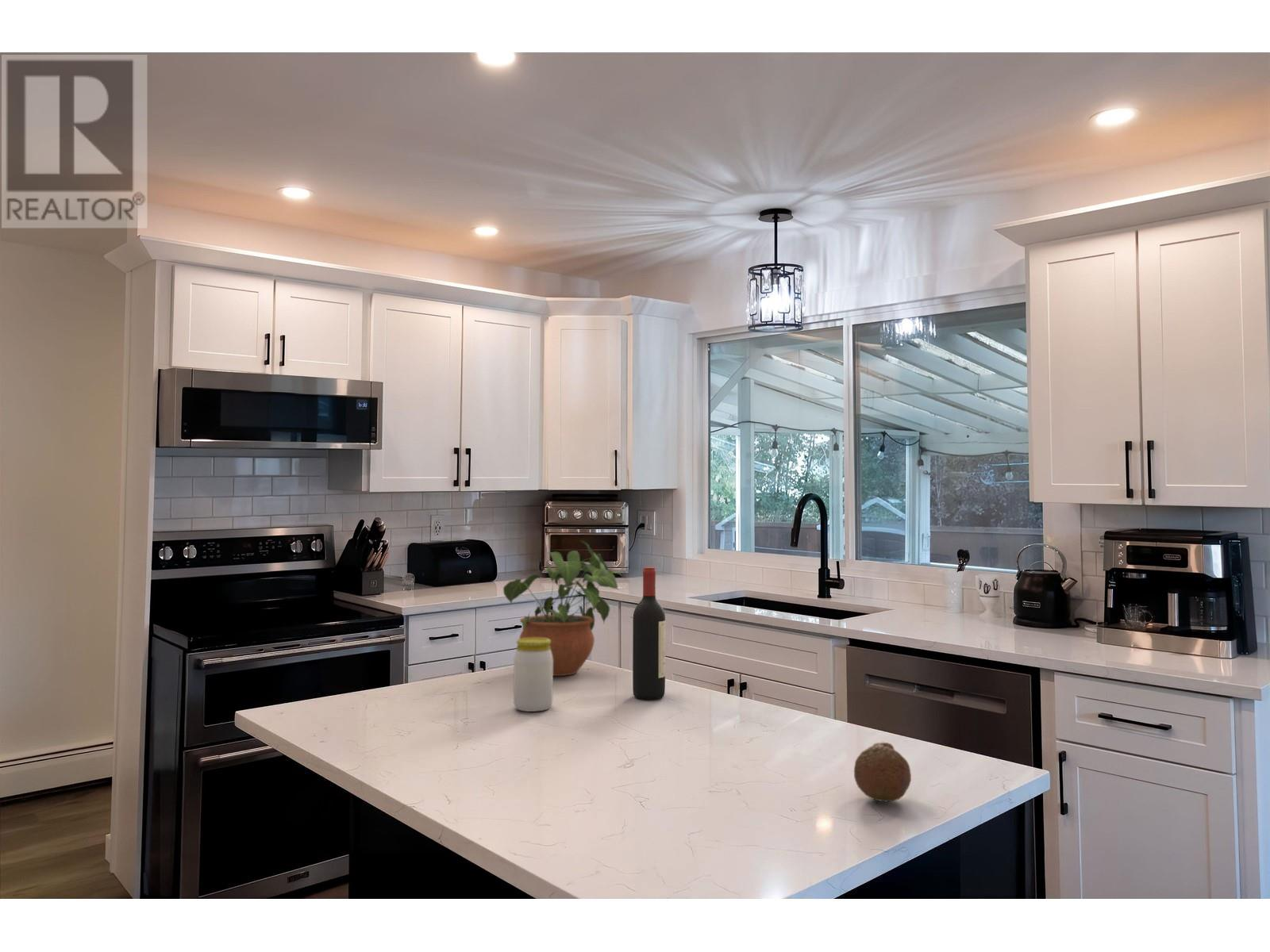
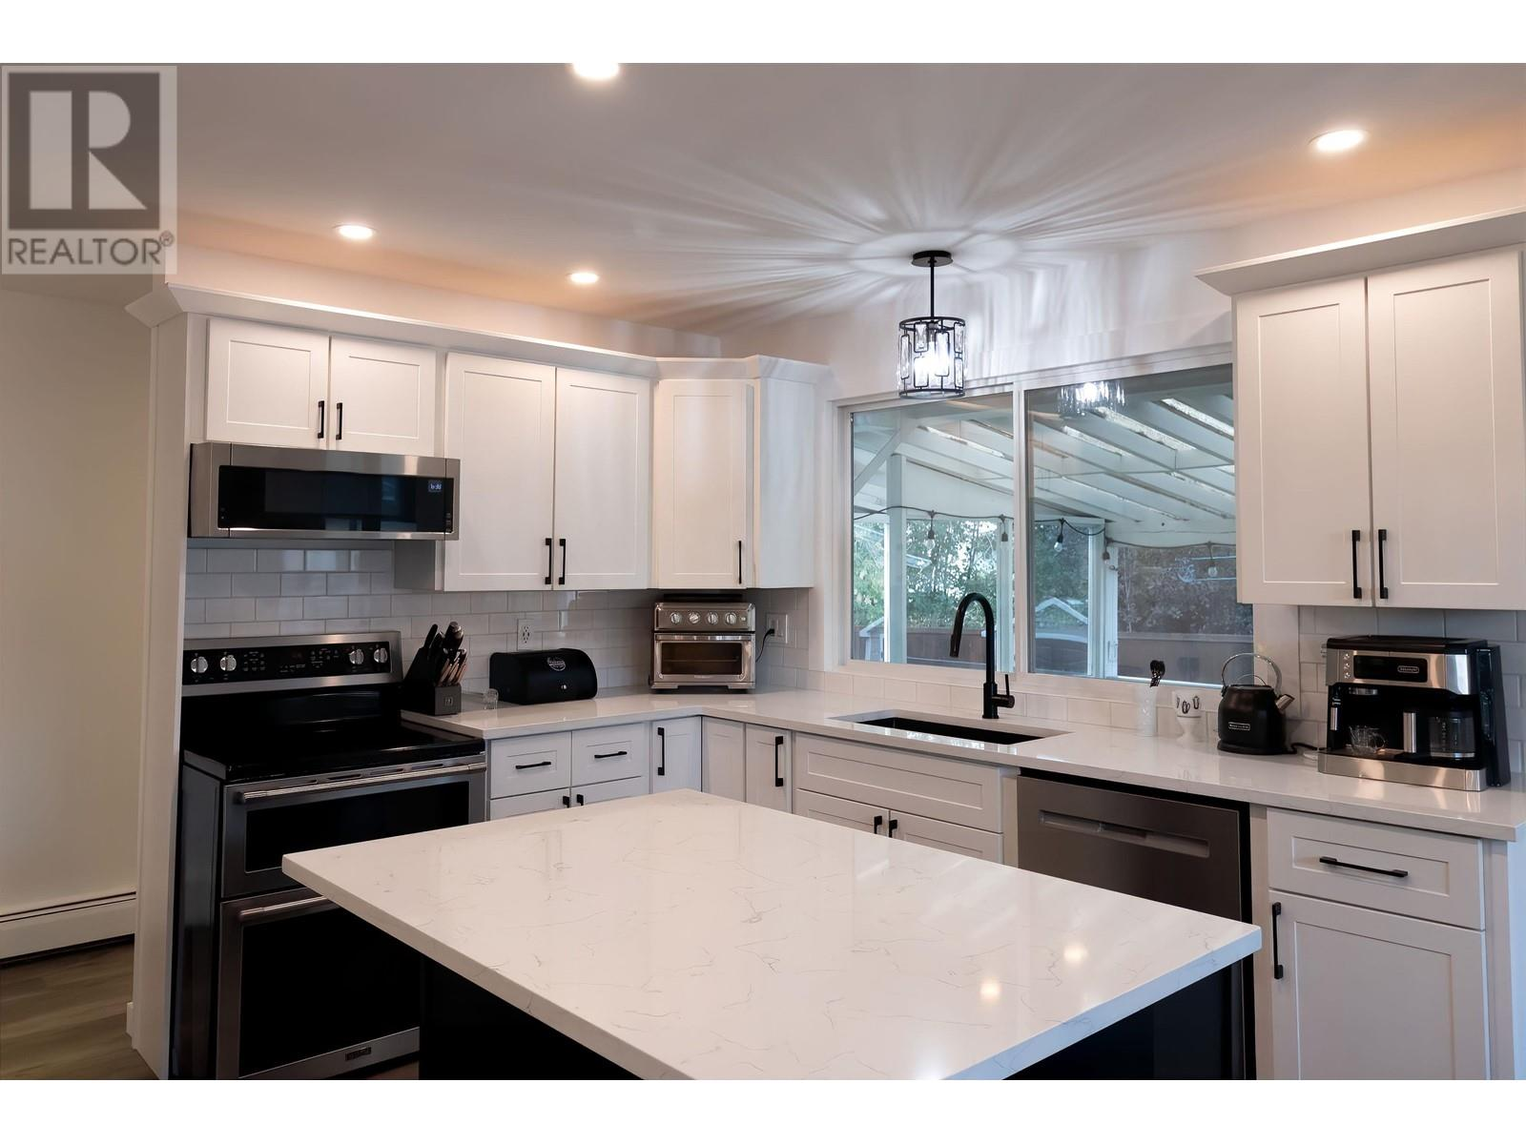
- potted plant (569, 606)
- wine bottle (648, 631)
- fruit (882, 773)
- jar (533, 674)
